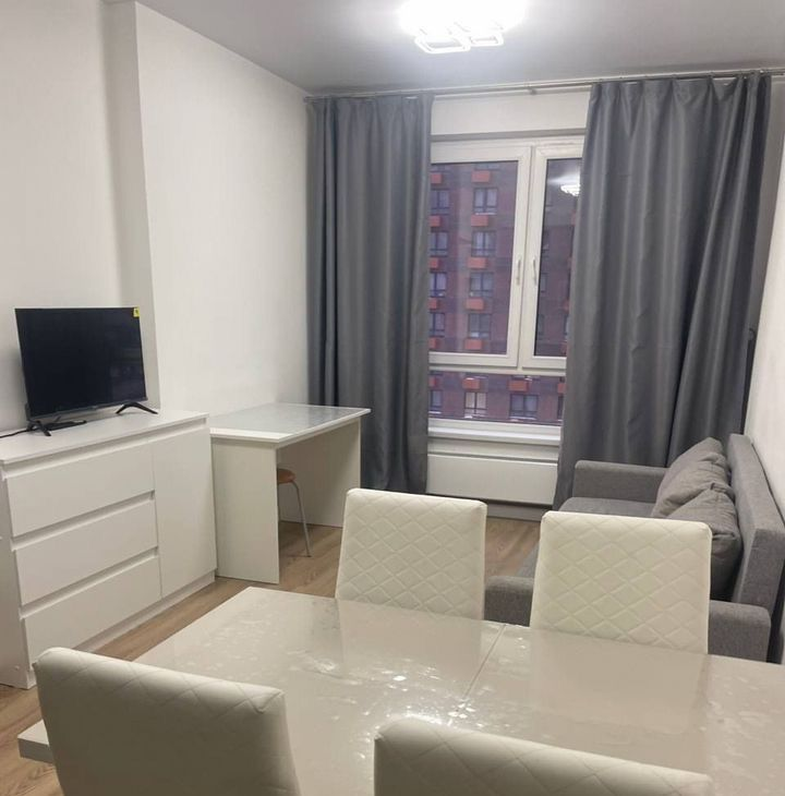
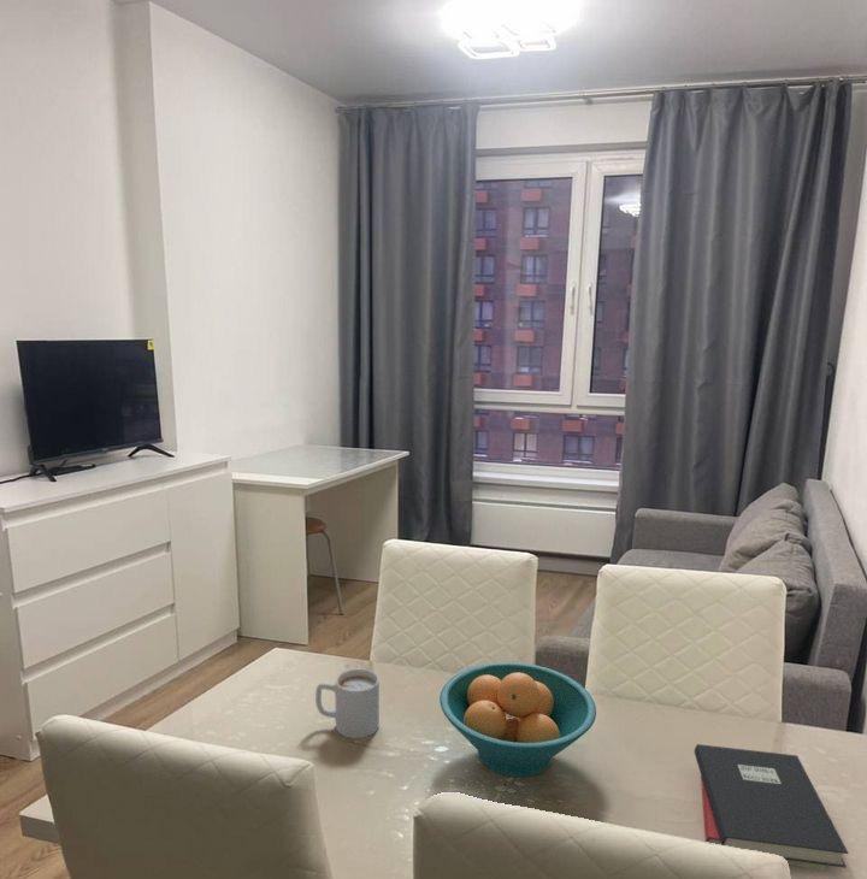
+ fruit bowl (515, 715)
+ mug (347, 702)
+ hardback book (761, 806)
